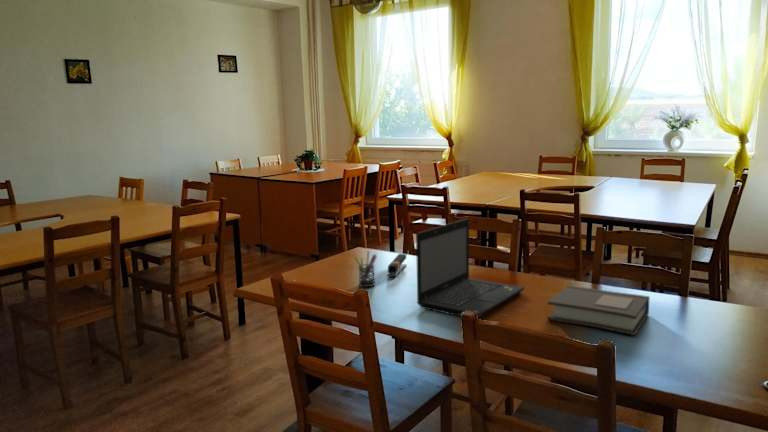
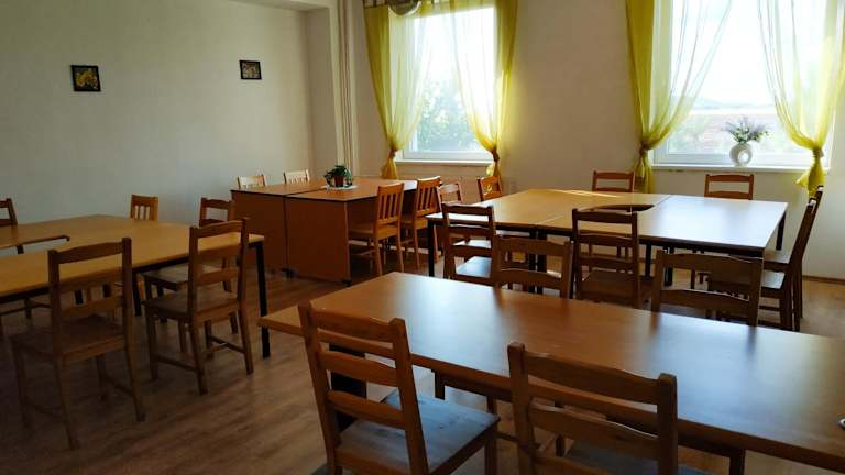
- pen holder (364, 268)
- laptop (468, 264)
- stapler (397, 264)
- book (598, 307)
